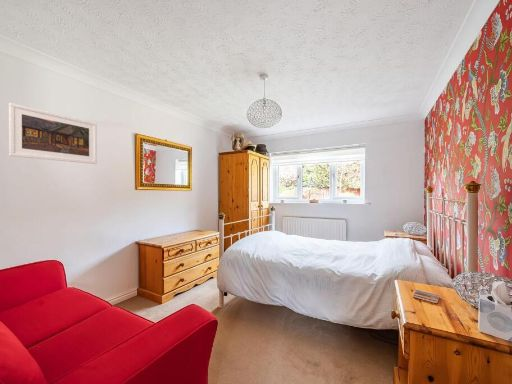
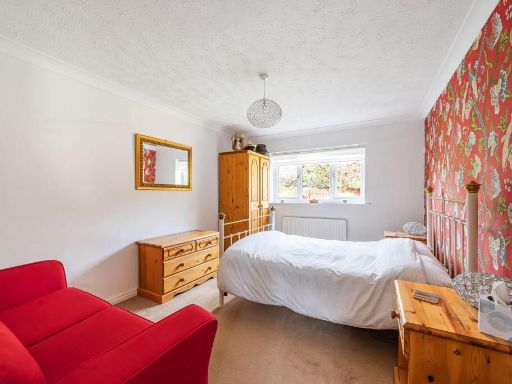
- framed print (58, 137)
